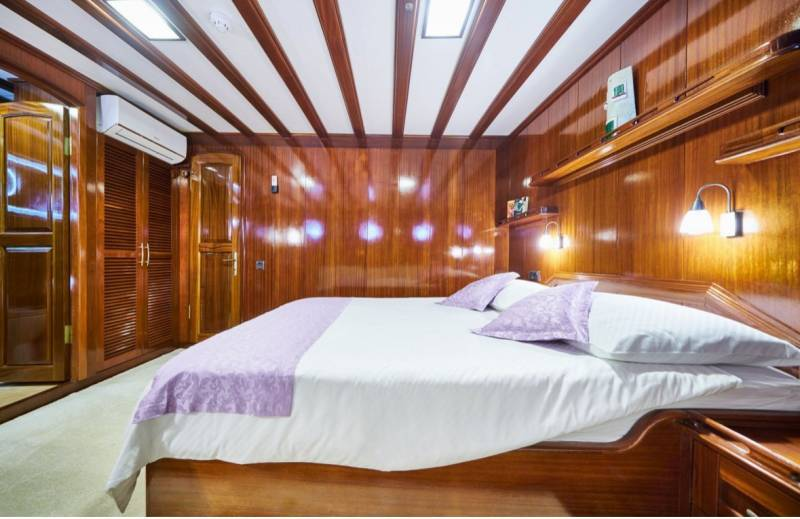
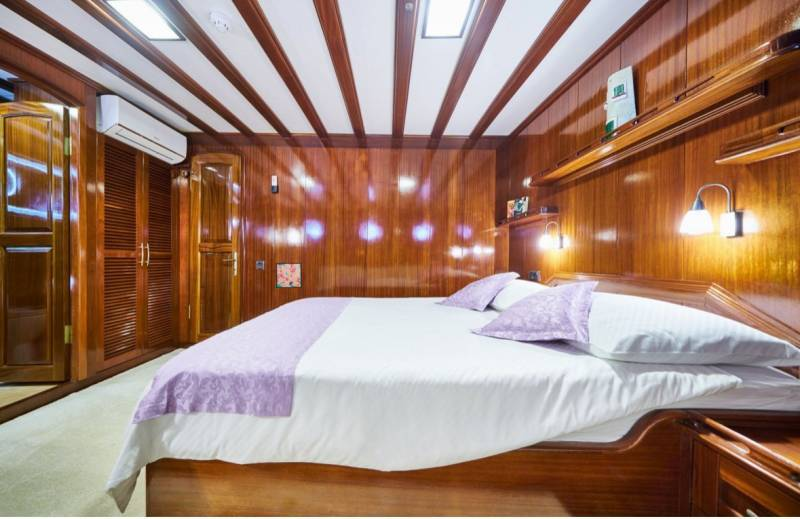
+ wall art (288, 275)
